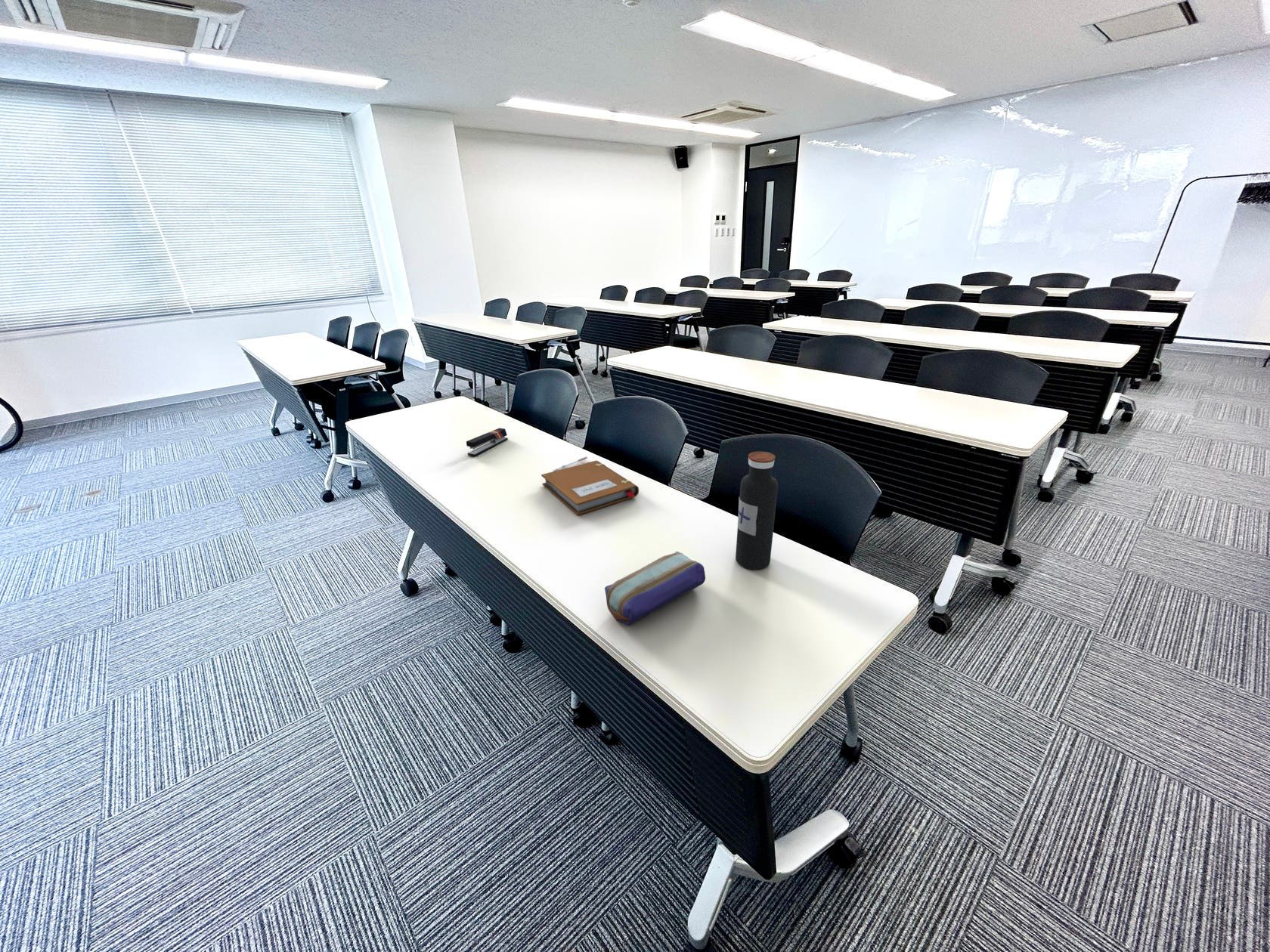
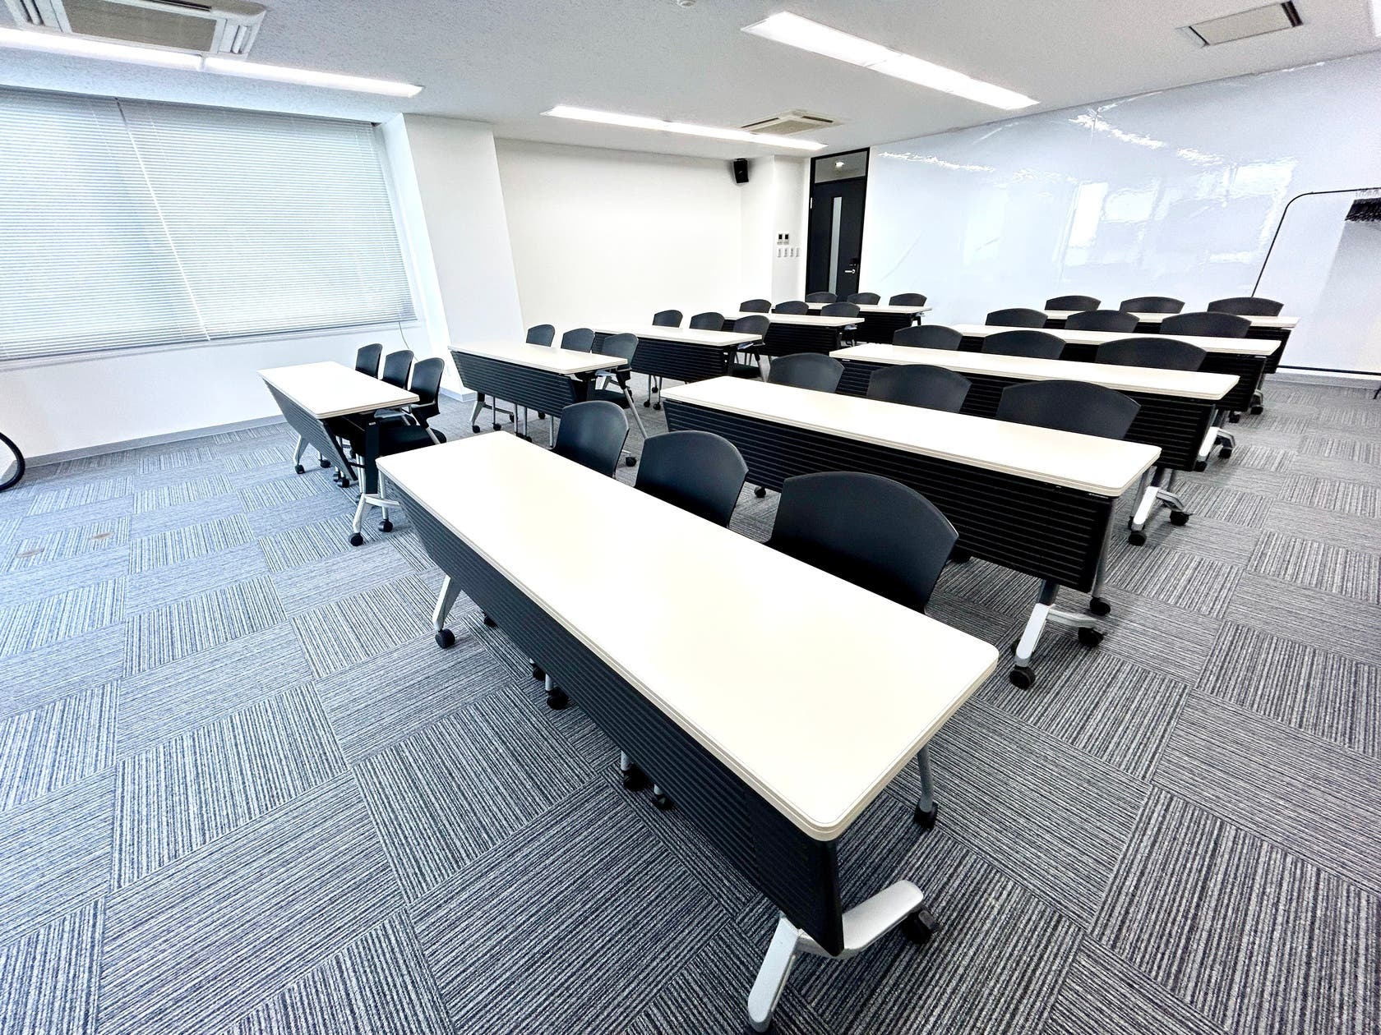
- pen (570, 464)
- notebook (590, 485)
- water bottle (757, 510)
- stapler (487, 440)
- pencil case (657, 586)
